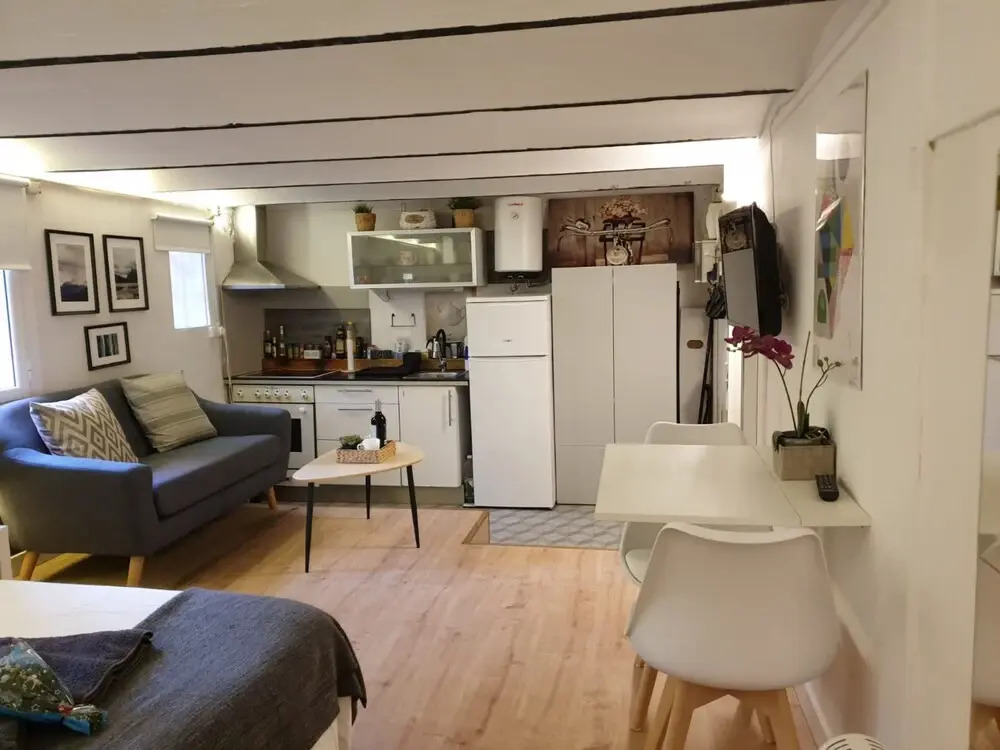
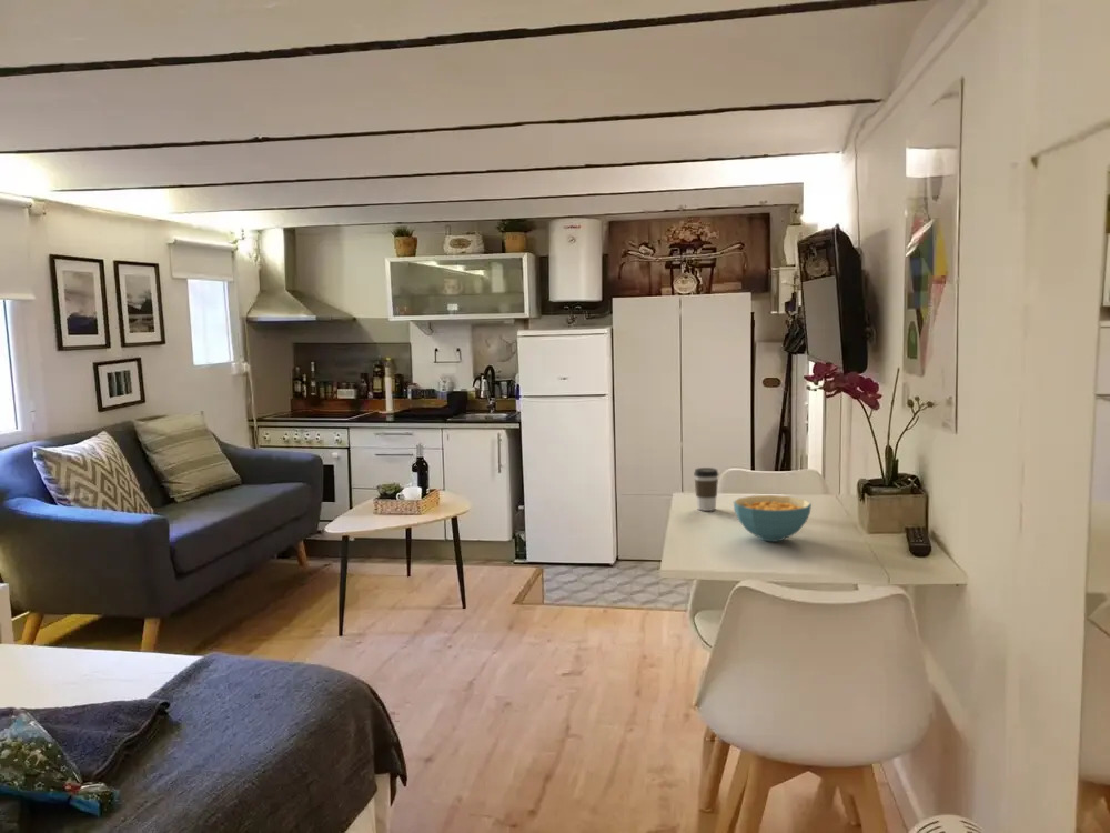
+ coffee cup (706, 489)
+ cereal bowl (771, 520)
